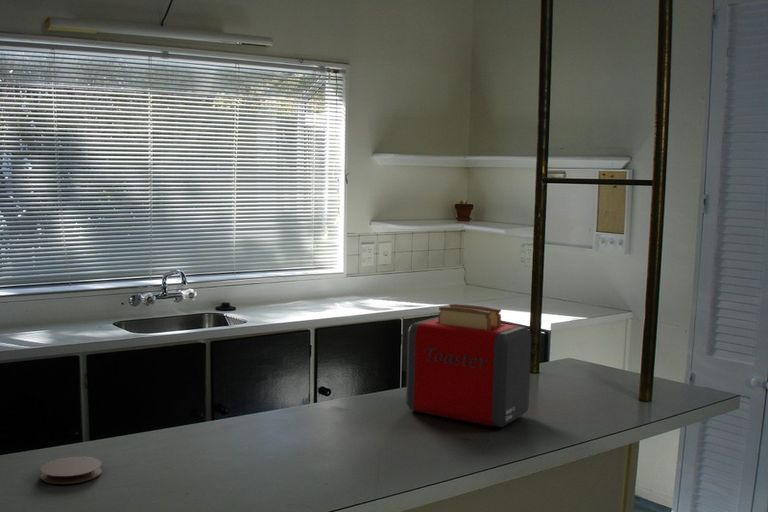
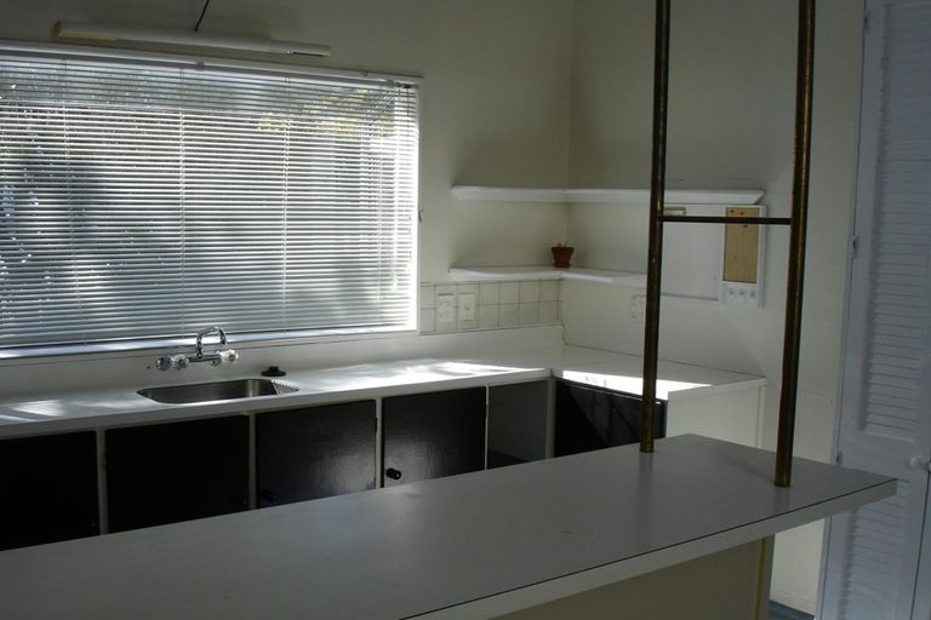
- coaster (71, 469)
- toaster (467, 360)
